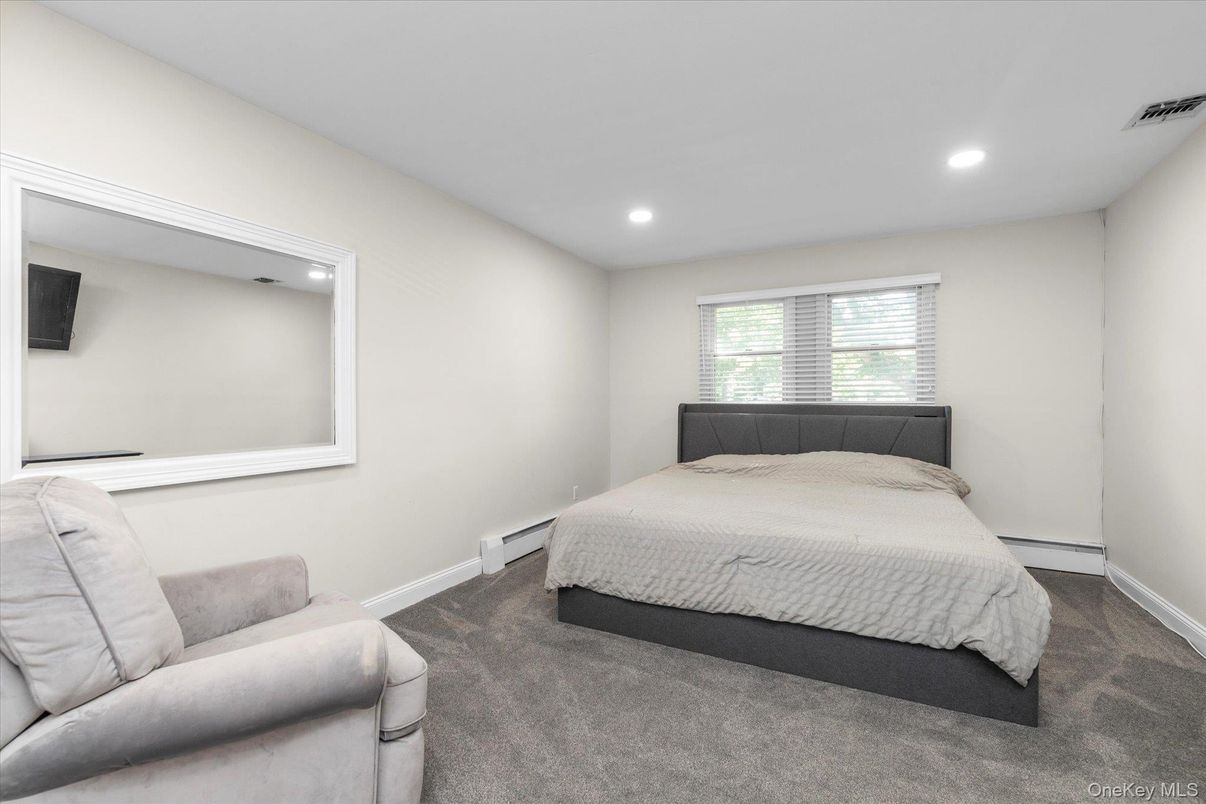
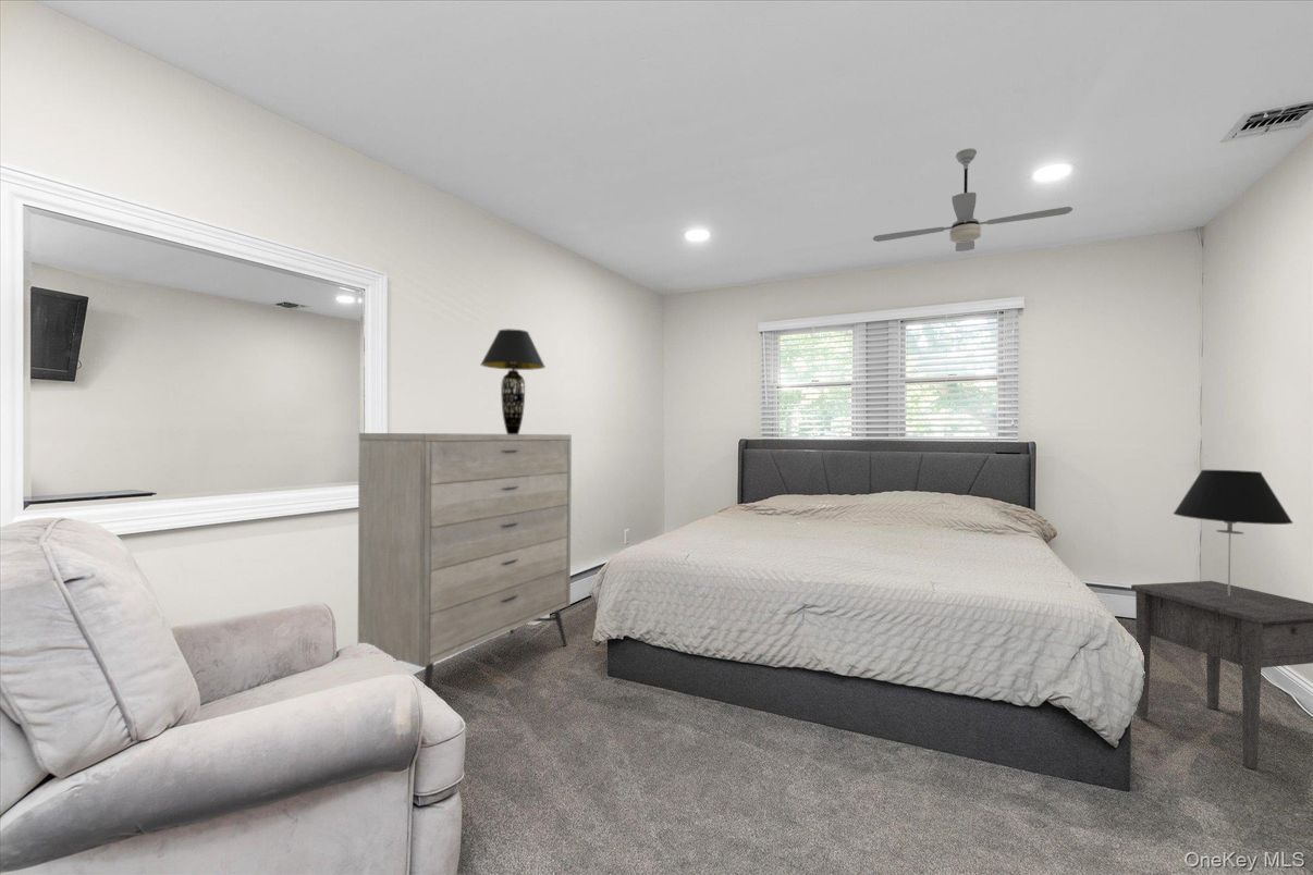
+ table lamp (1229, 532)
+ dresser (477, 551)
+ table lamp (513, 382)
+ nightstand (1231, 662)
+ ceiling fan (965, 196)
